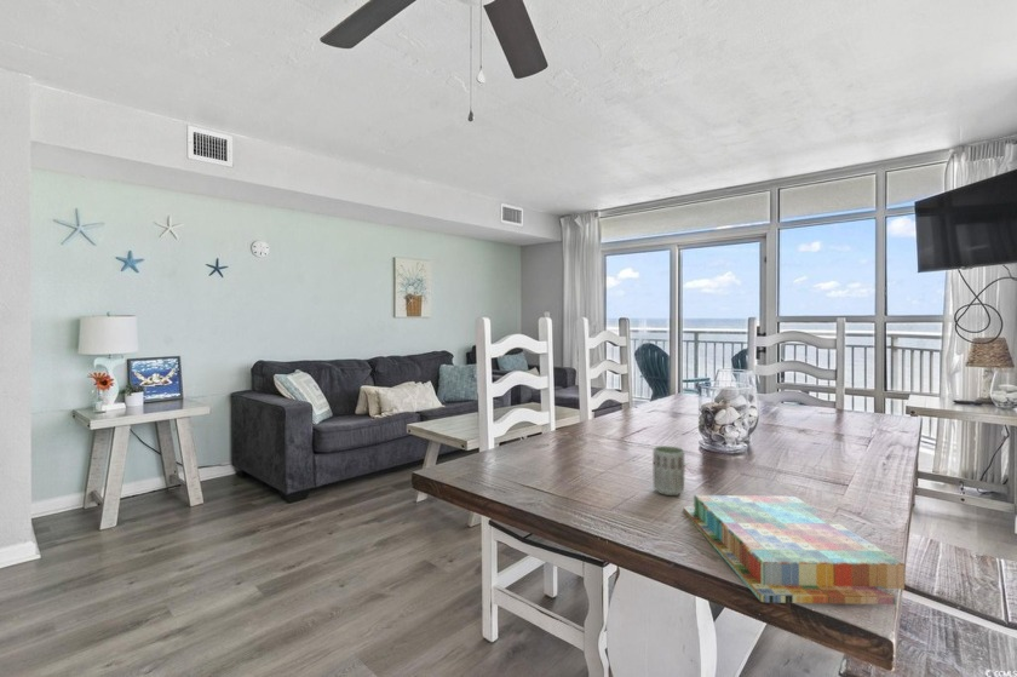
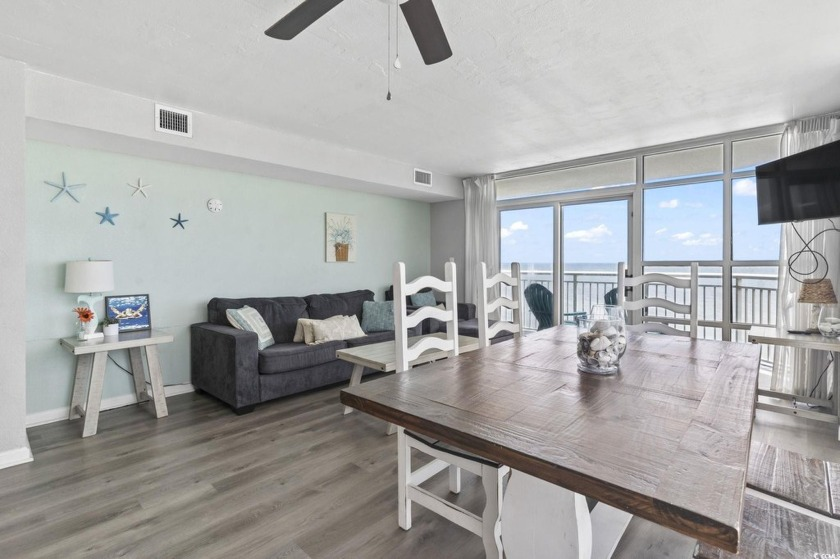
- cup (668, 470)
- board game (776, 535)
